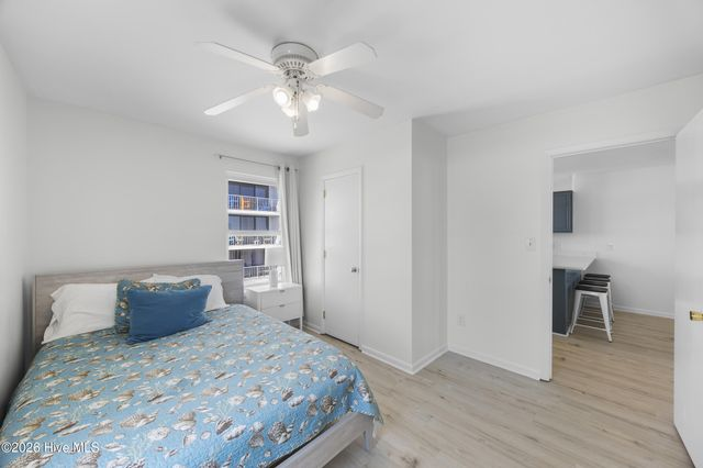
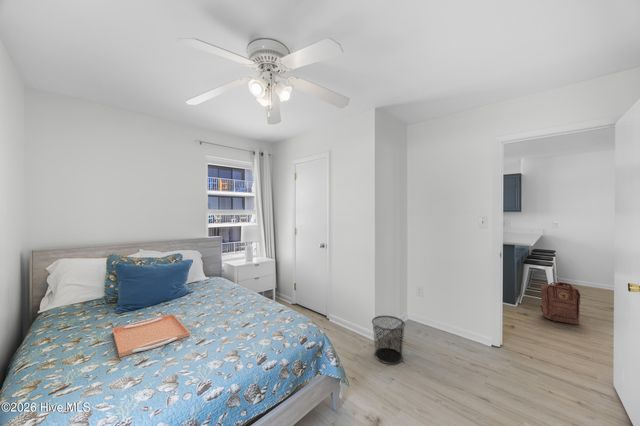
+ backpack (559, 300)
+ waste bin (388, 339)
+ serving tray (150, 331)
